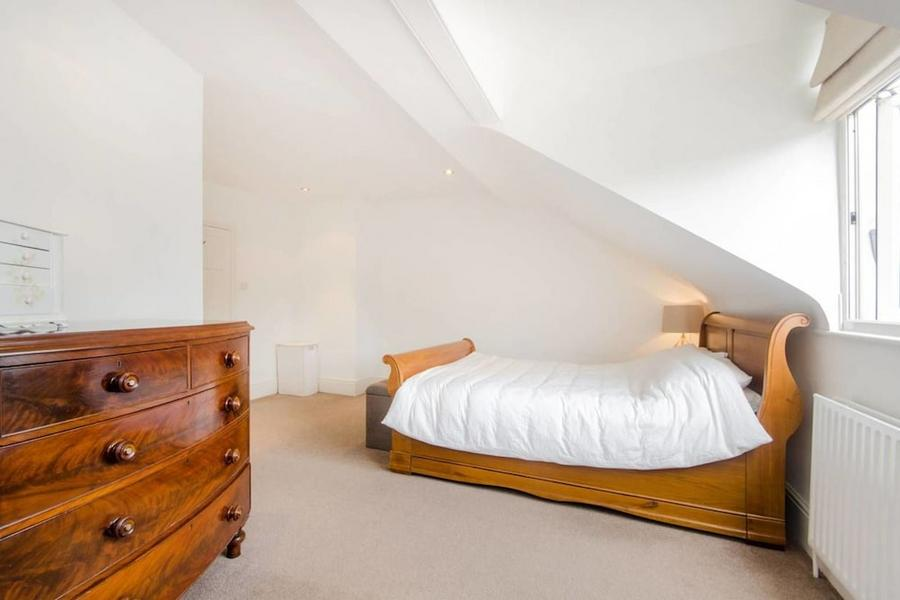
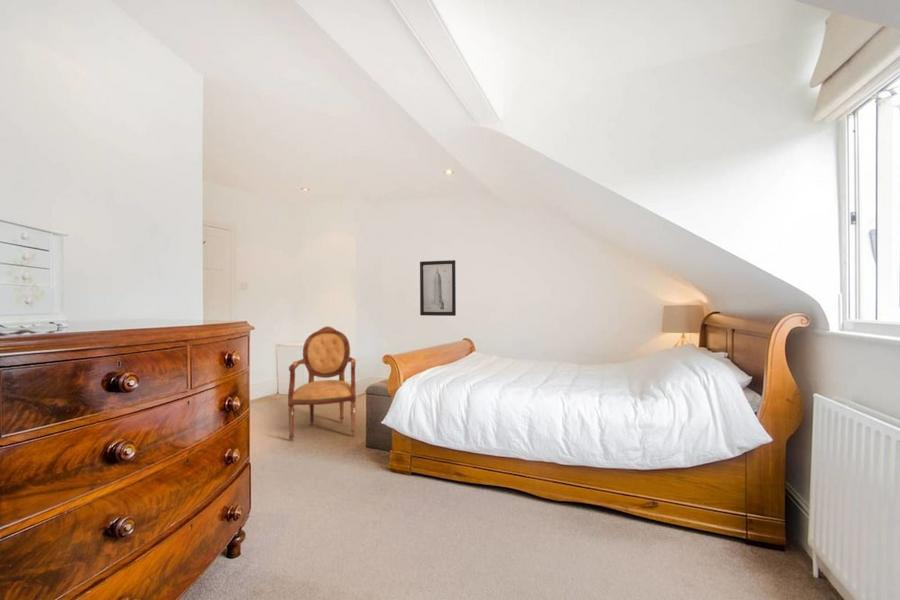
+ armchair (325, 377)
+ wall art (437, 288)
